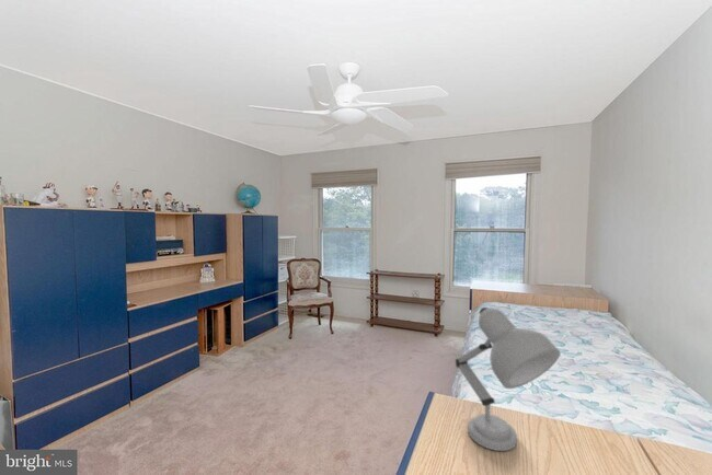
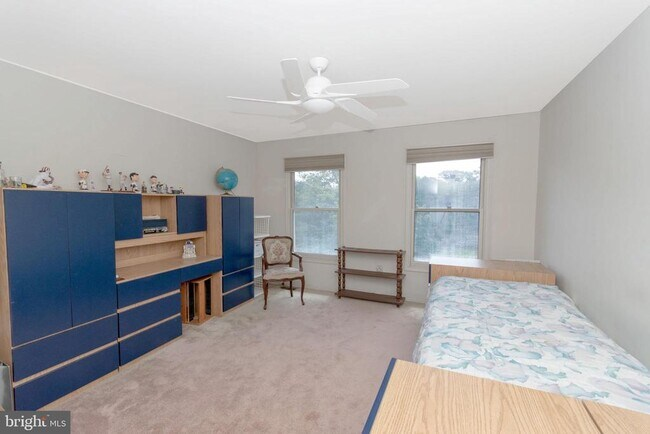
- desk lamp (501, 376)
